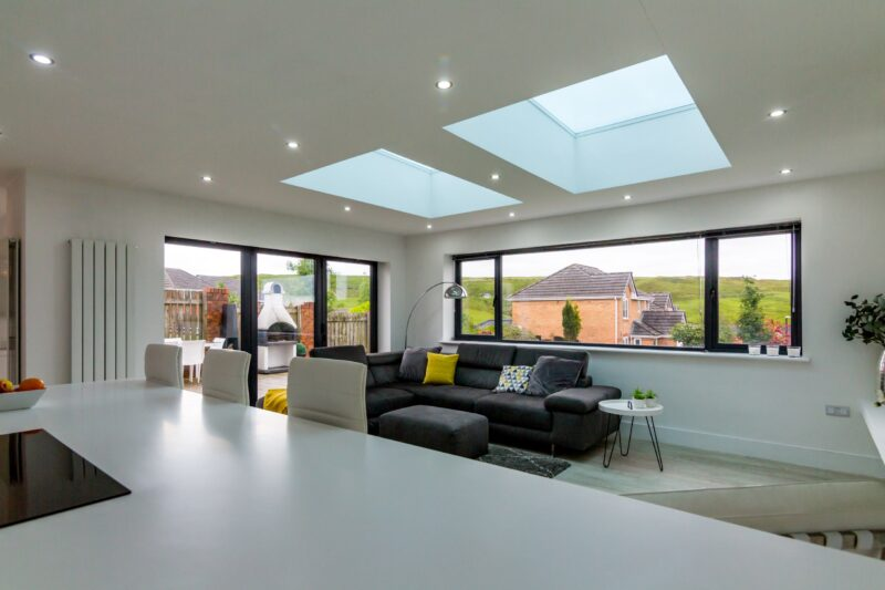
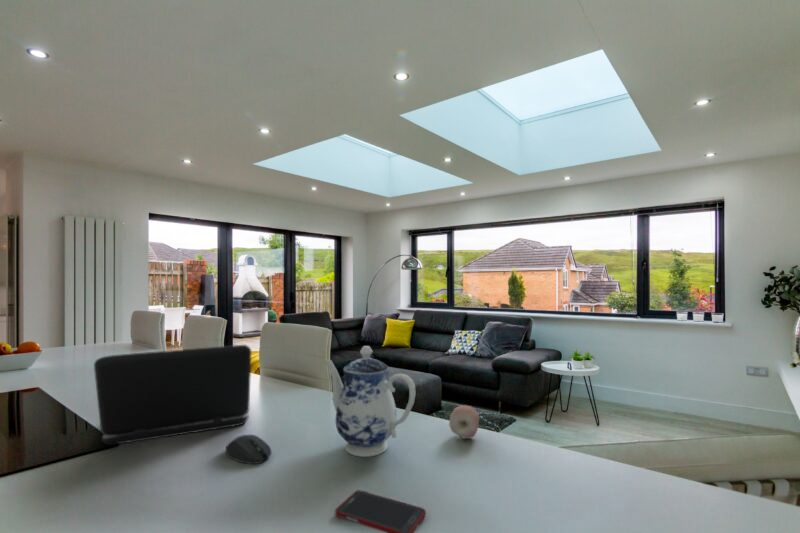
+ fruit (465, 420)
+ computer mouse (248, 446)
+ cell phone (380, 512)
+ laptop (181, 383)
+ teapot (366, 396)
